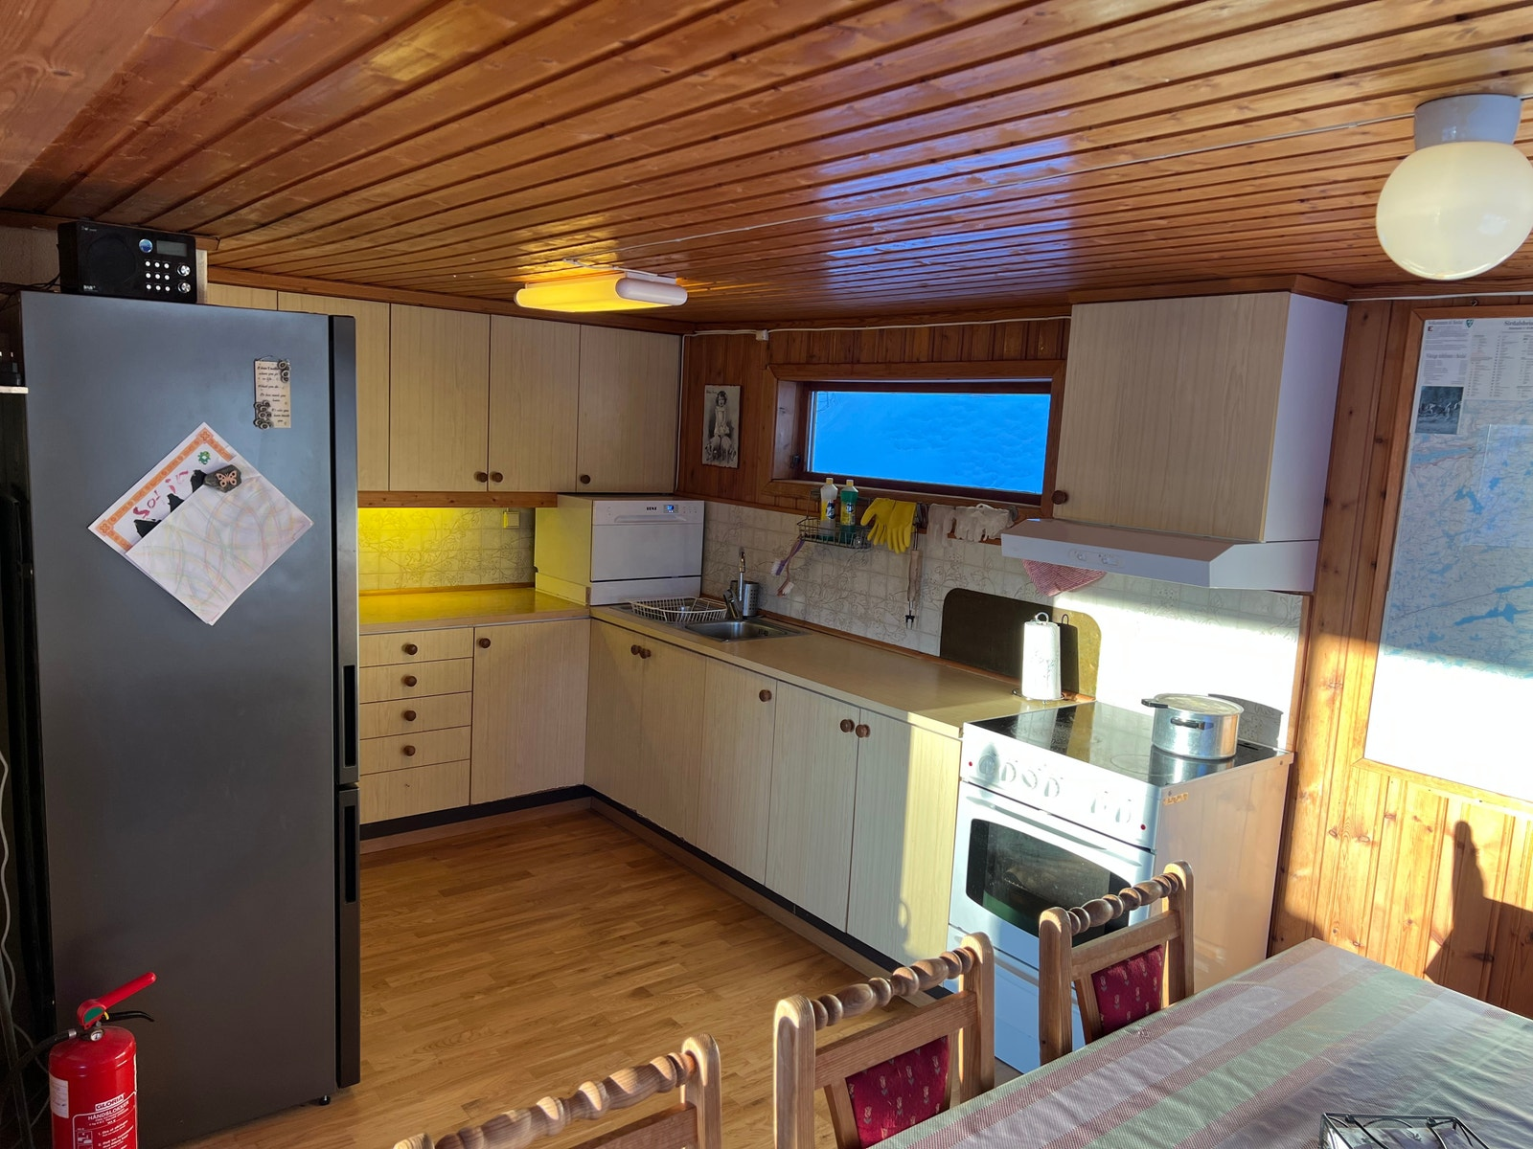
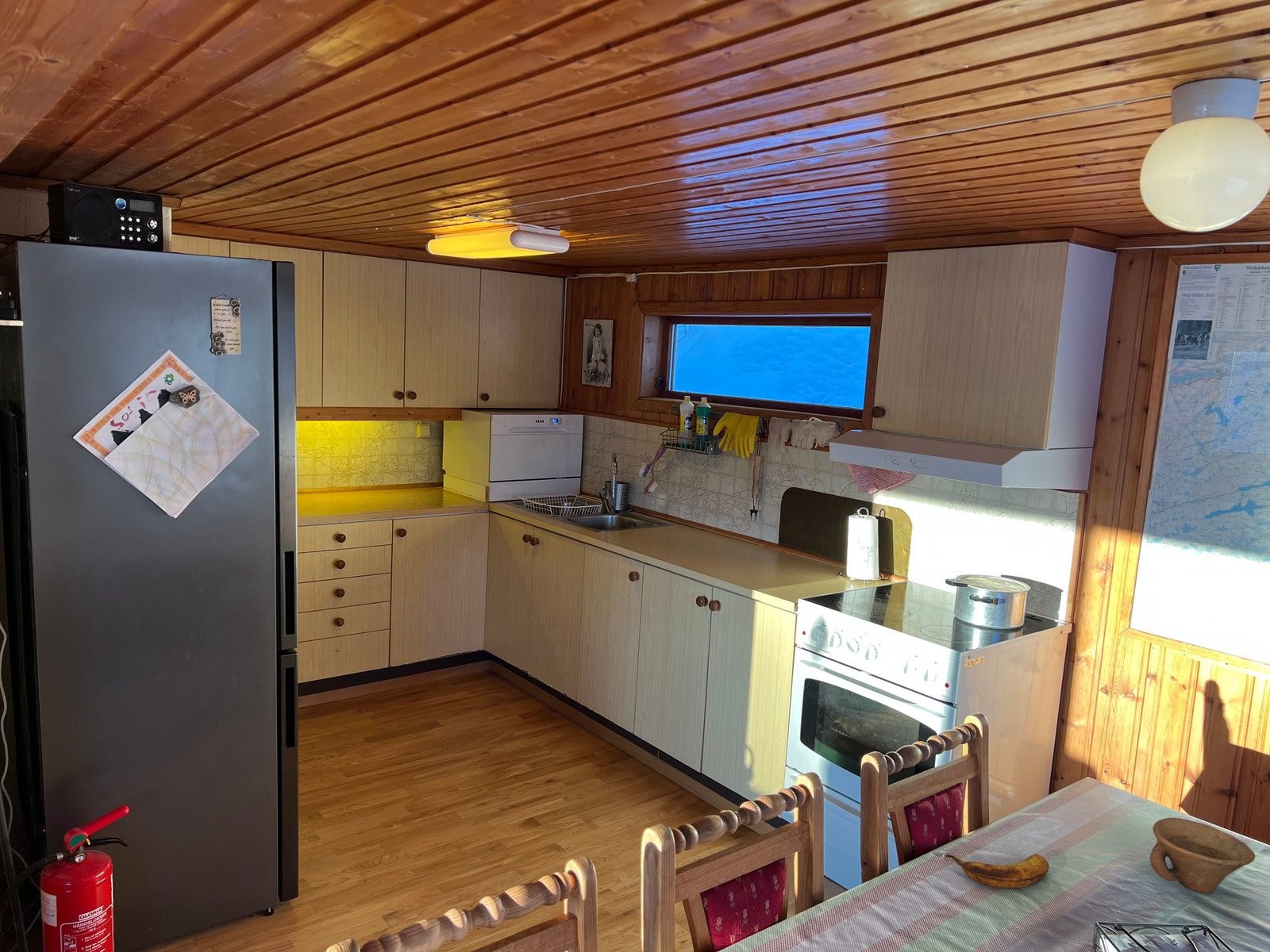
+ banana (1005, 866)
+ bowl (1197, 862)
